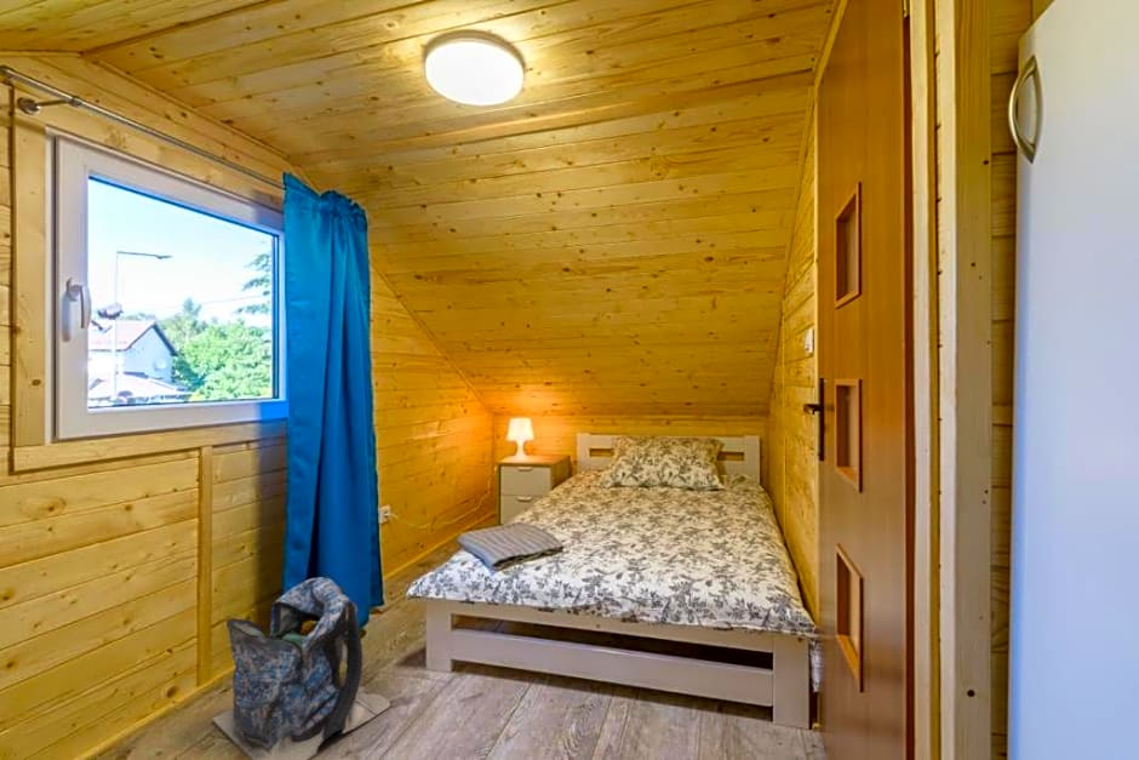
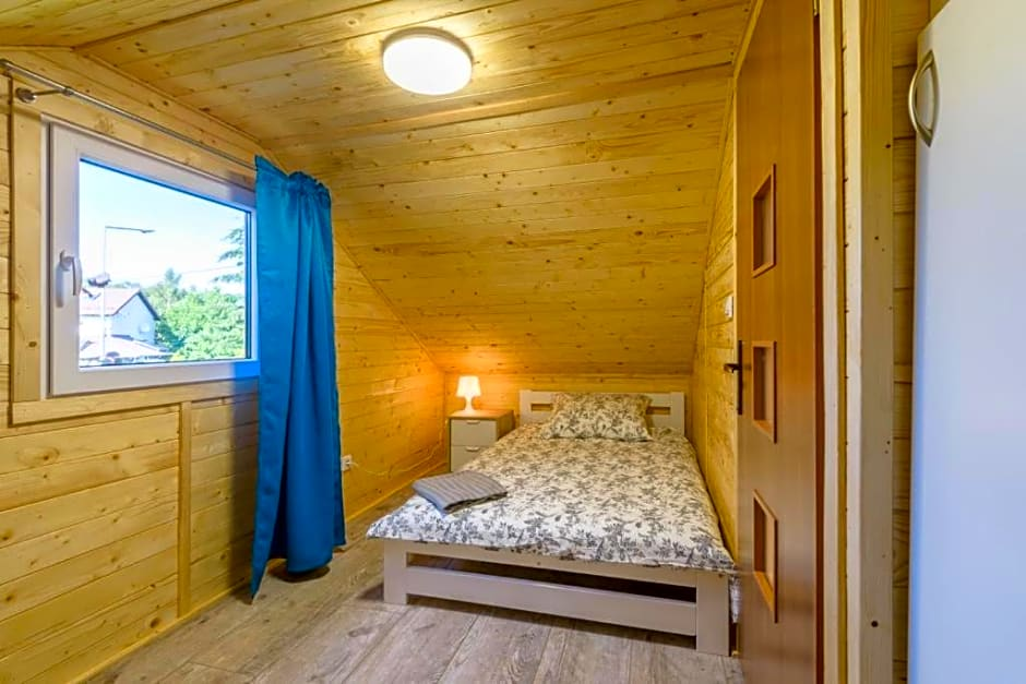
- backpack (301, 655)
